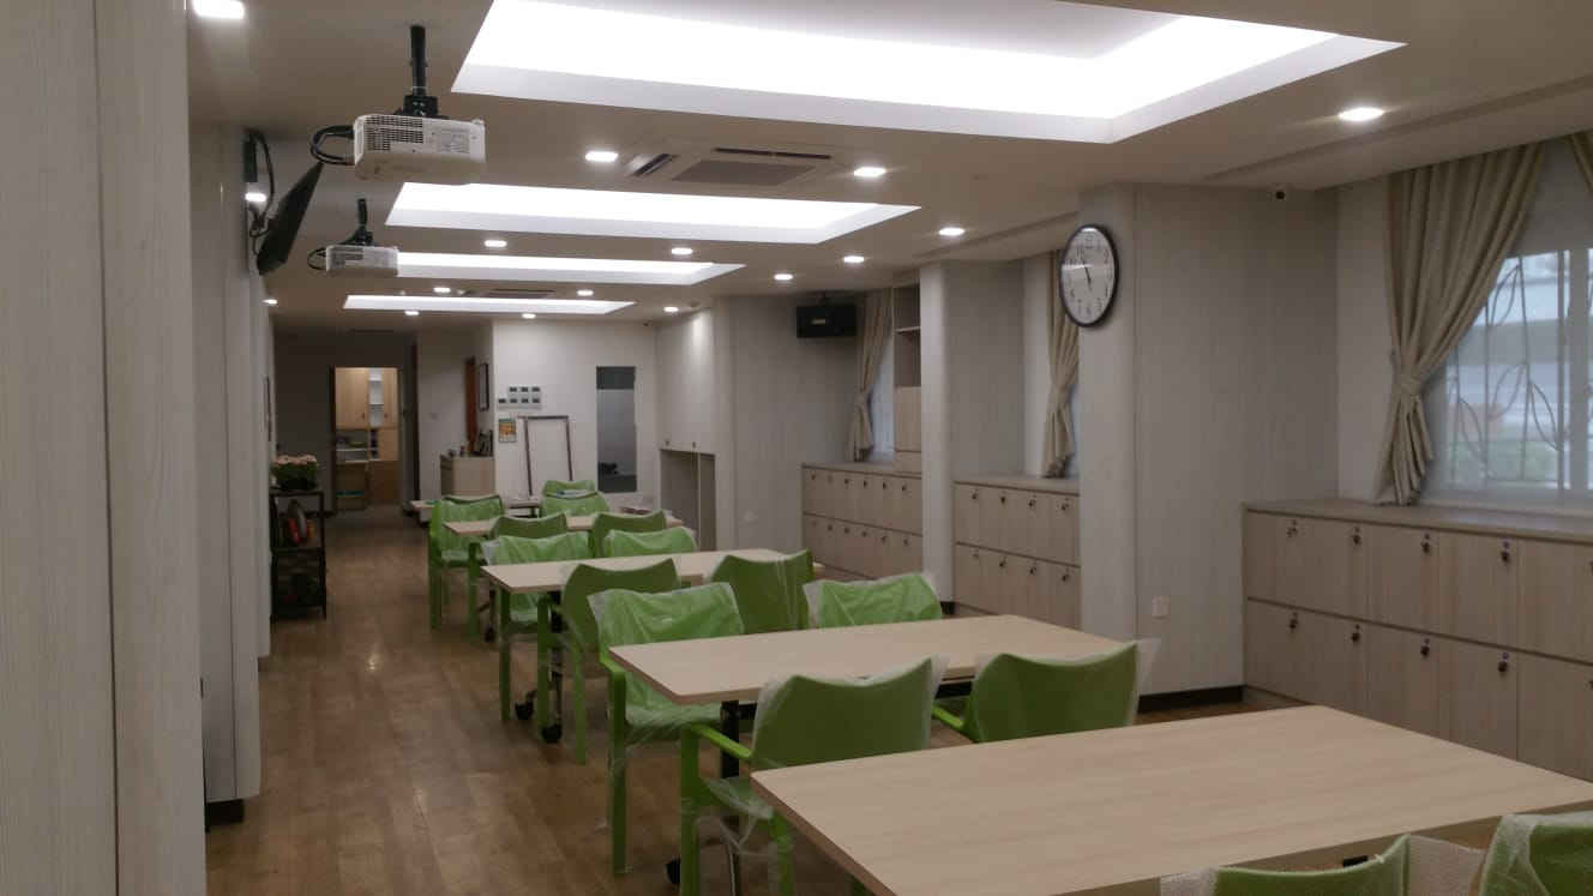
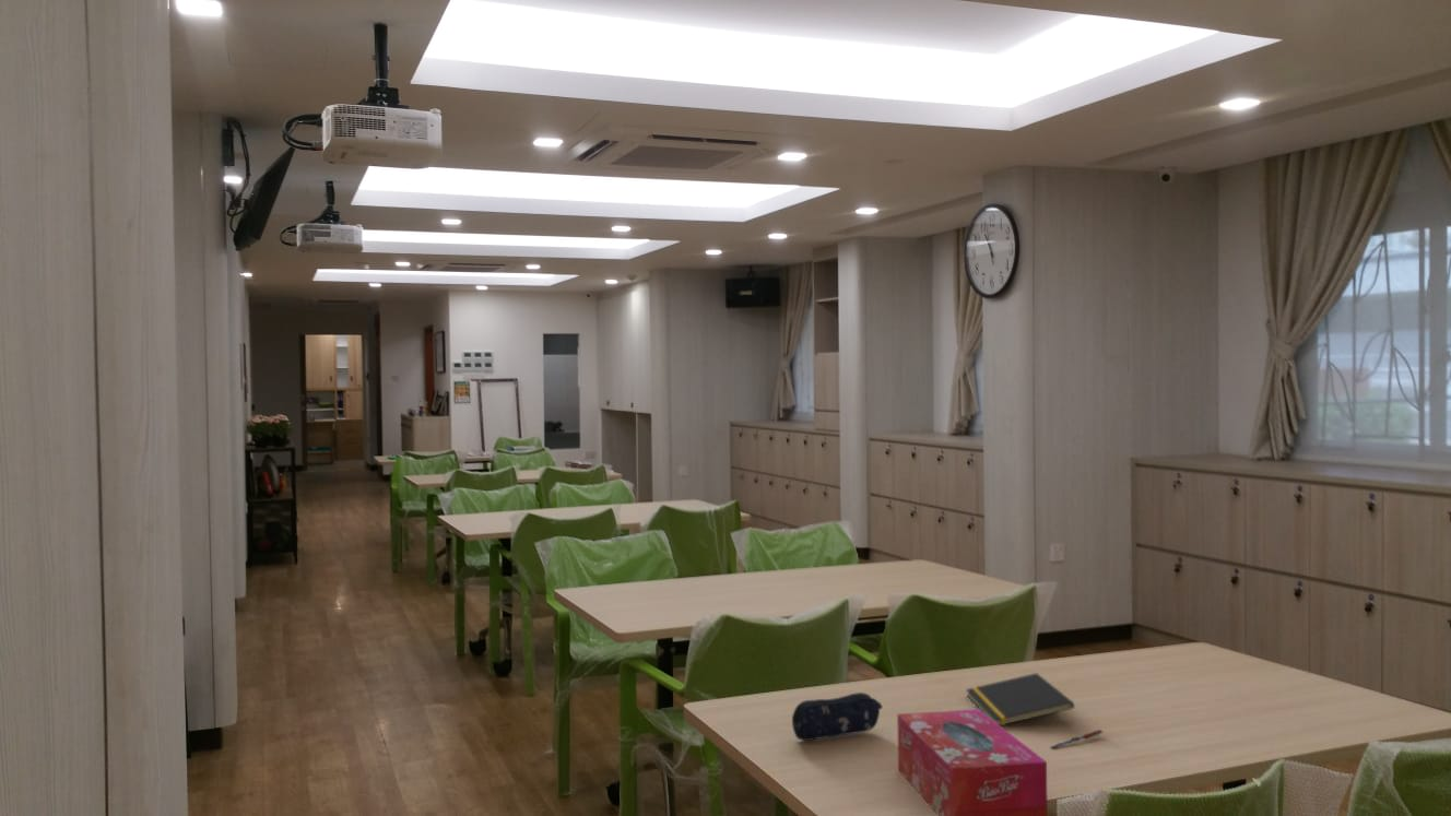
+ notepad (1017, 698)
+ pen (1076, 738)
+ pencil case (836, 717)
+ tissue box (967, 766)
